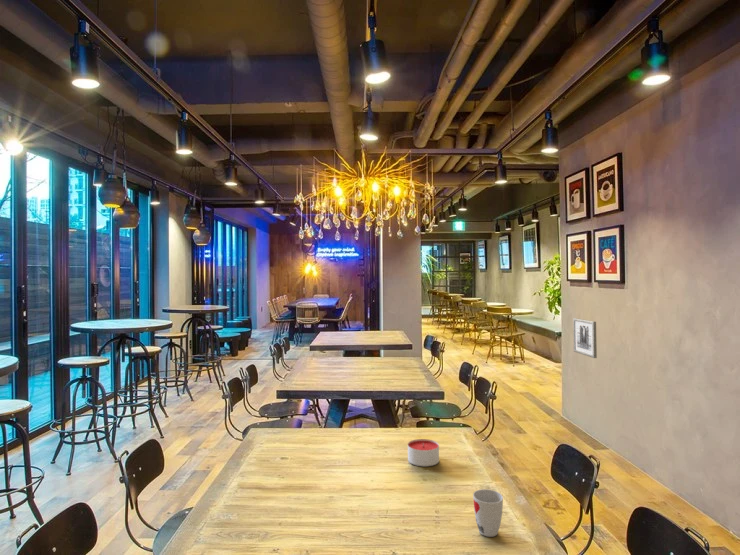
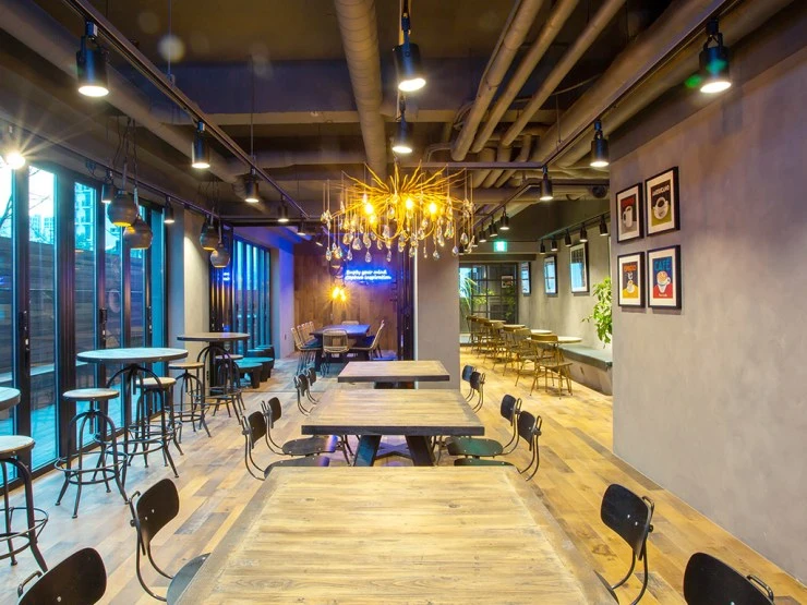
- candle (423, 451)
- cup (488, 513)
- wall art (584, 337)
